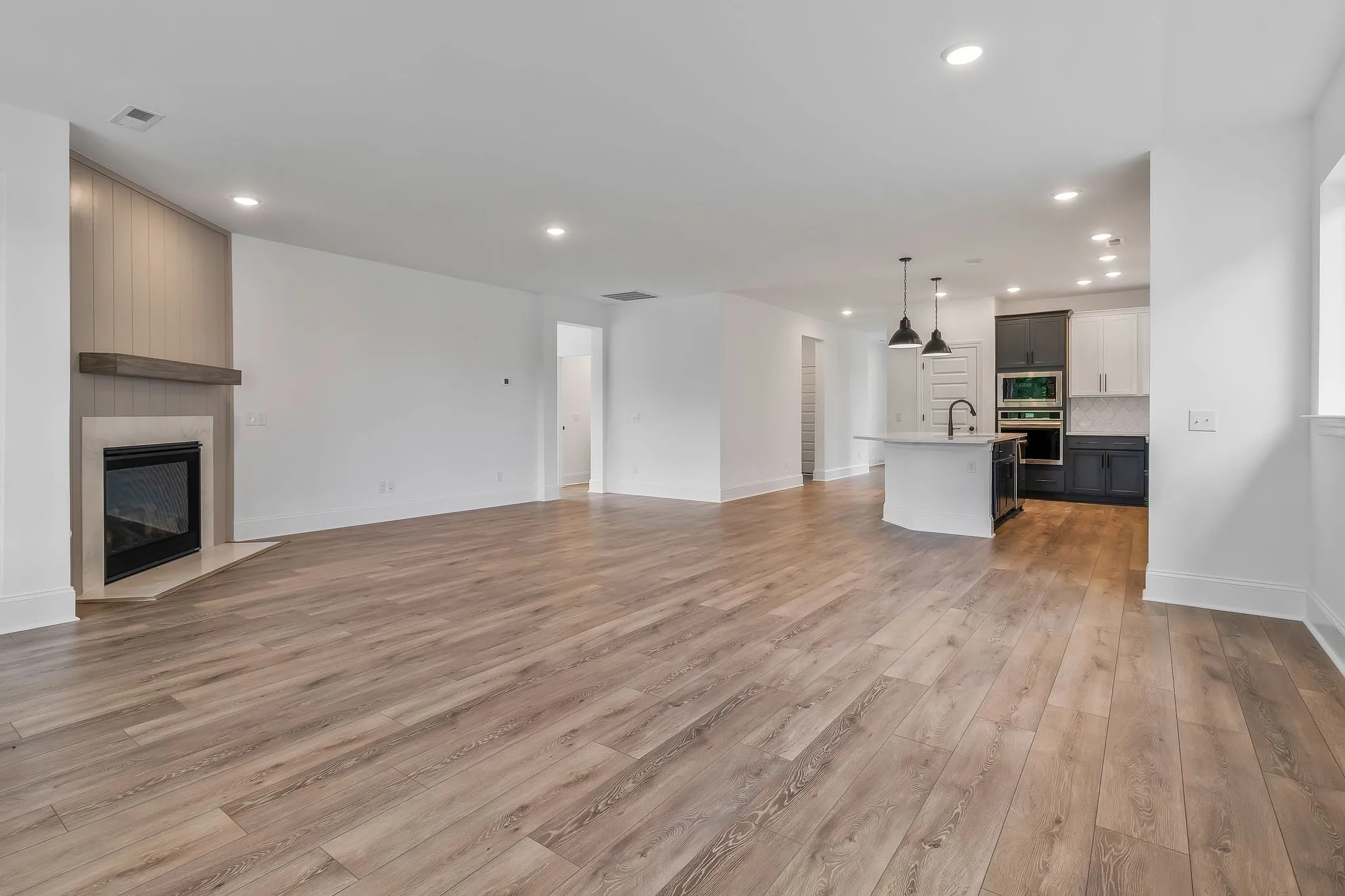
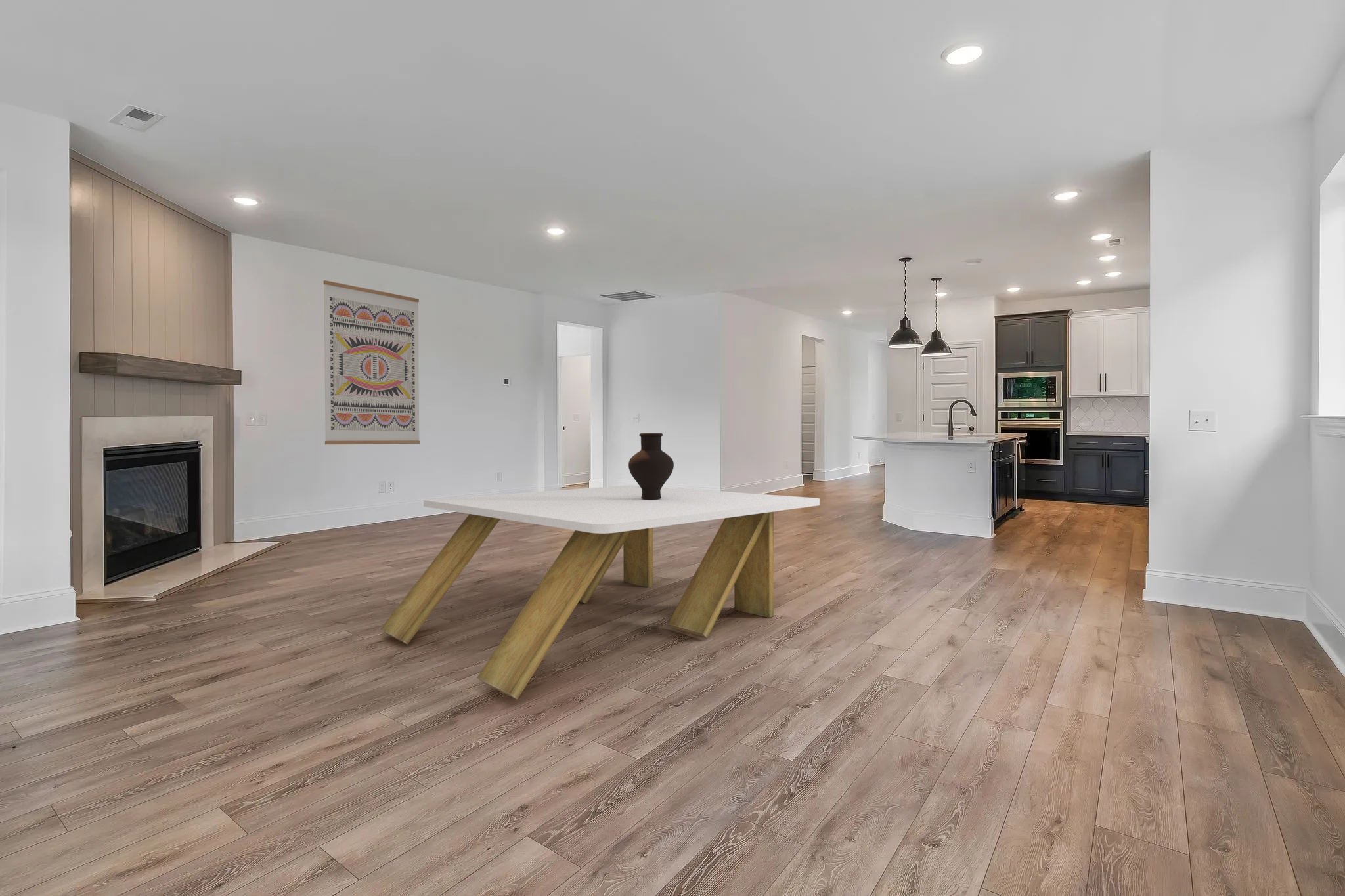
+ wall art (374, 367)
+ dining table (602, 561)
+ vase (651, 465)
